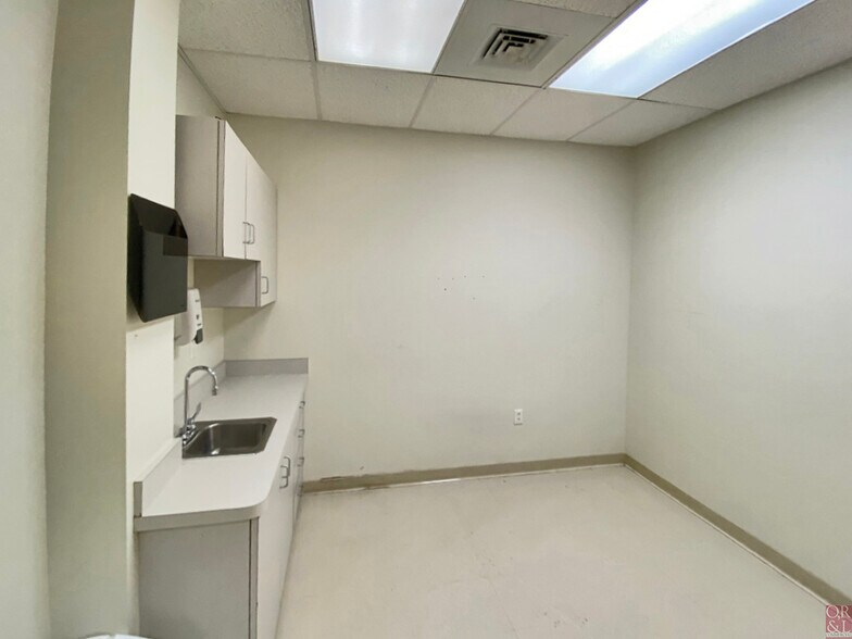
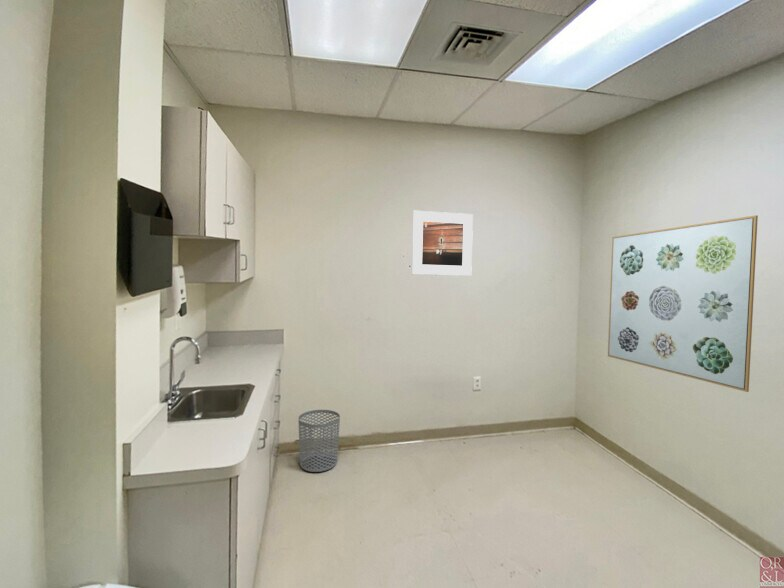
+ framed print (442, 243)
+ wall art (667, 299)
+ waste bin (319, 440)
